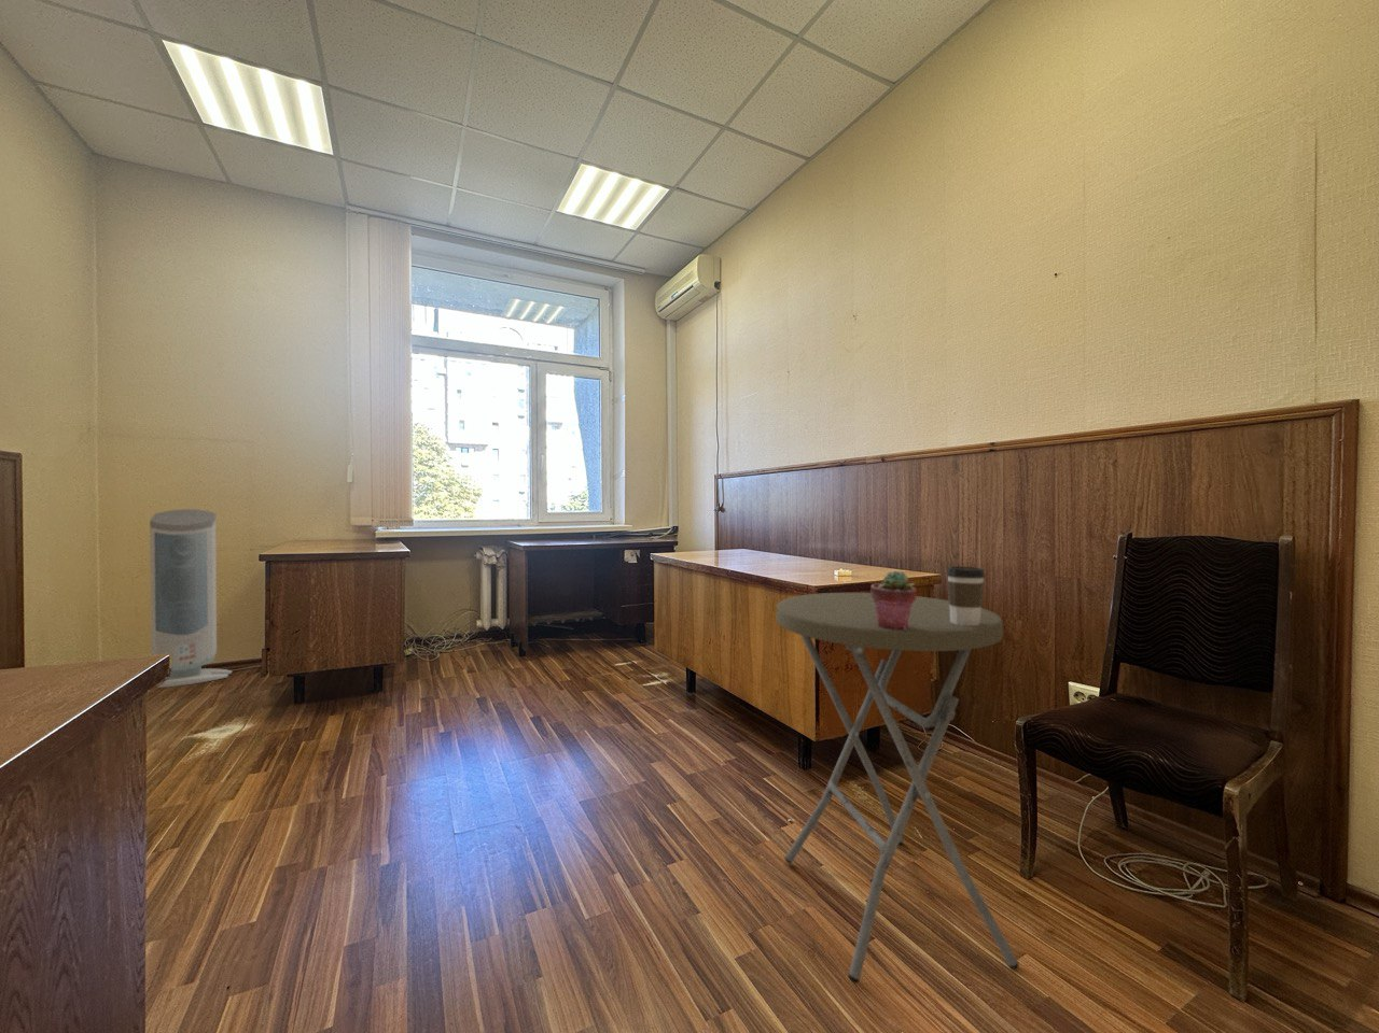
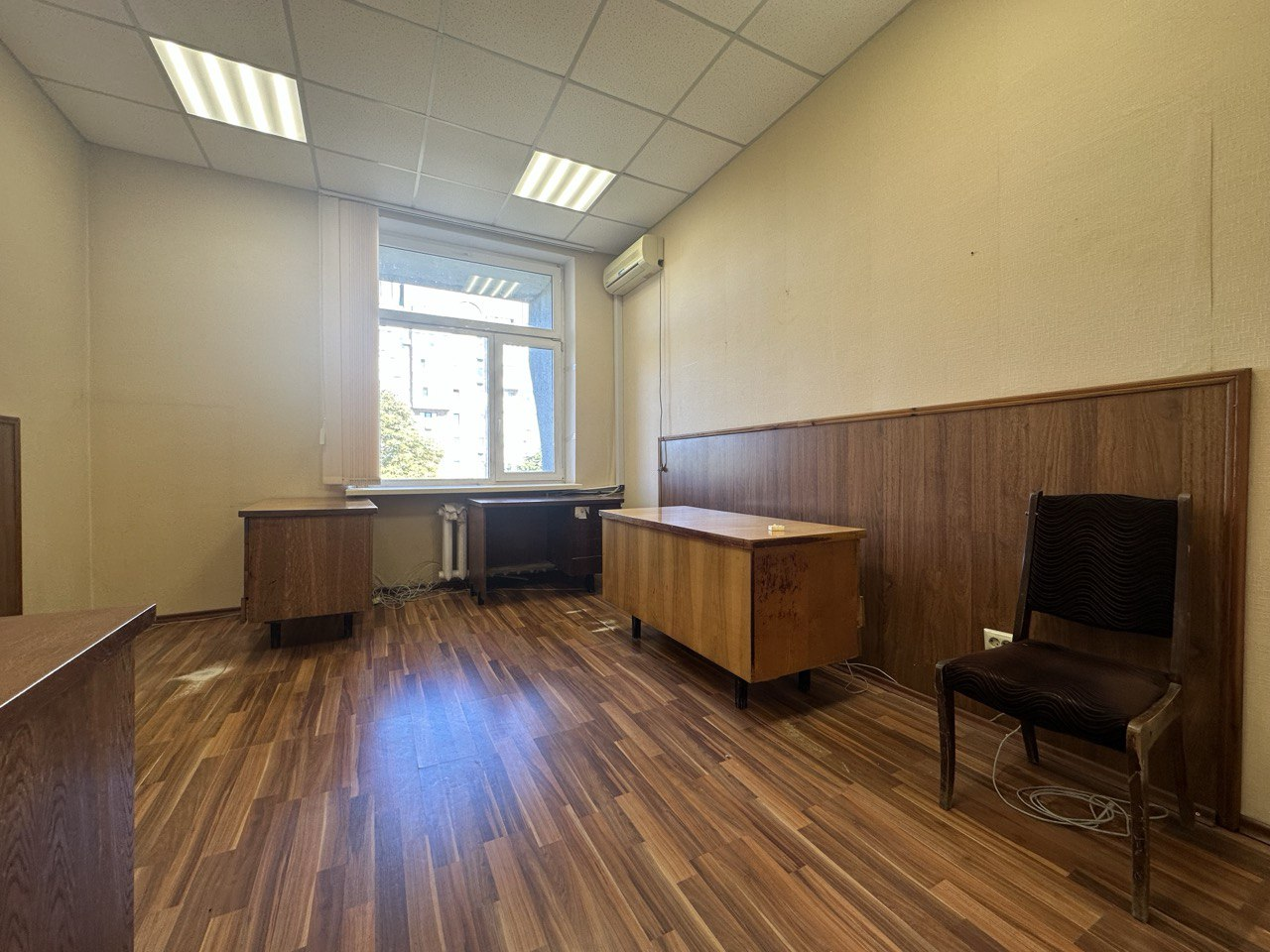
- air purifier (185, 594)
- potted succulent (894, 597)
- coffee cup (965, 594)
- side table (870, 761)
